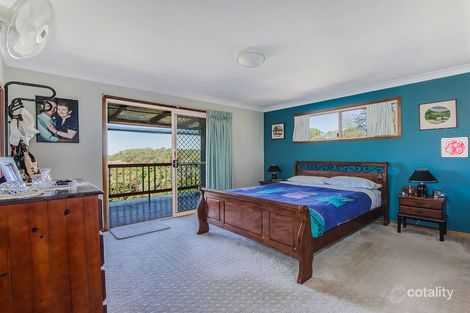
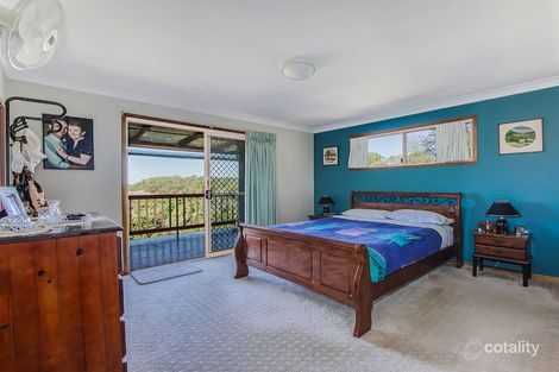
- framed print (454, 147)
